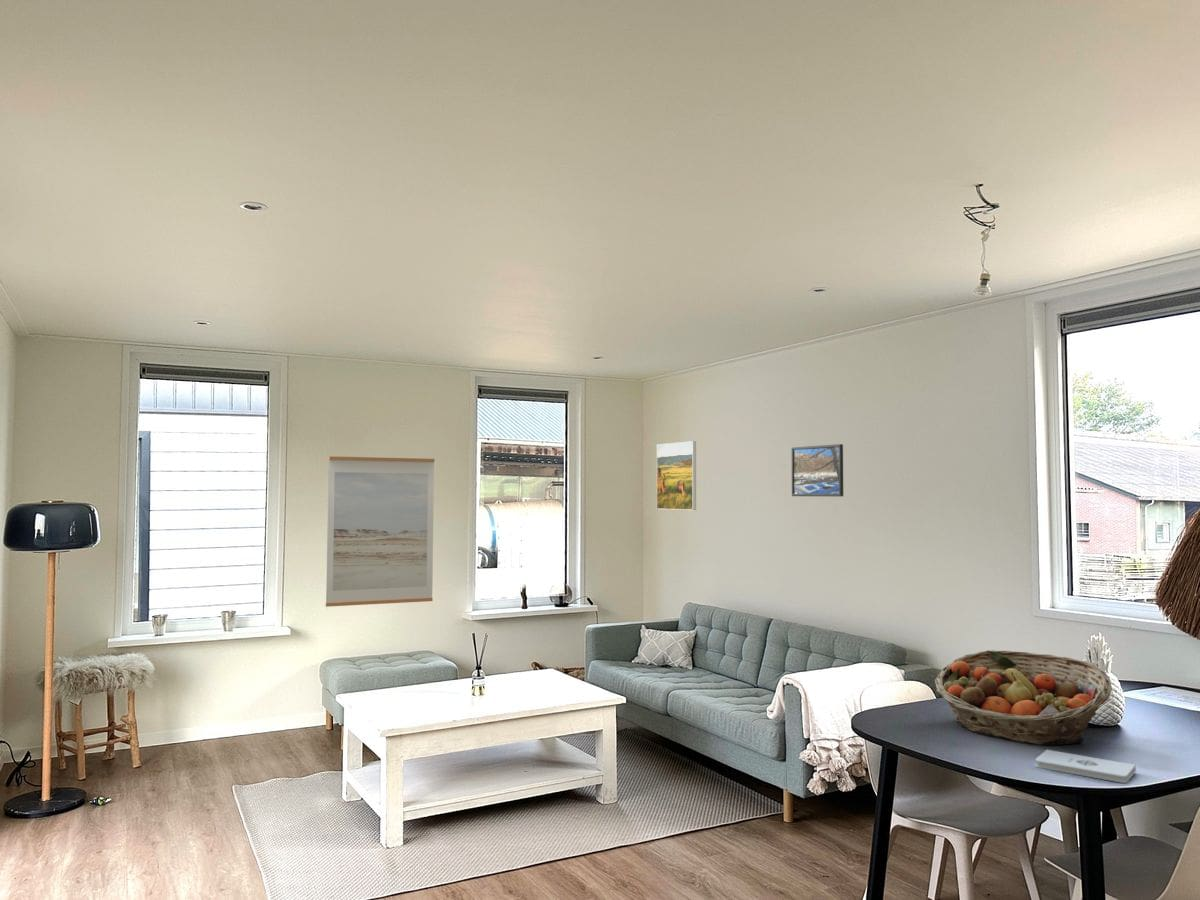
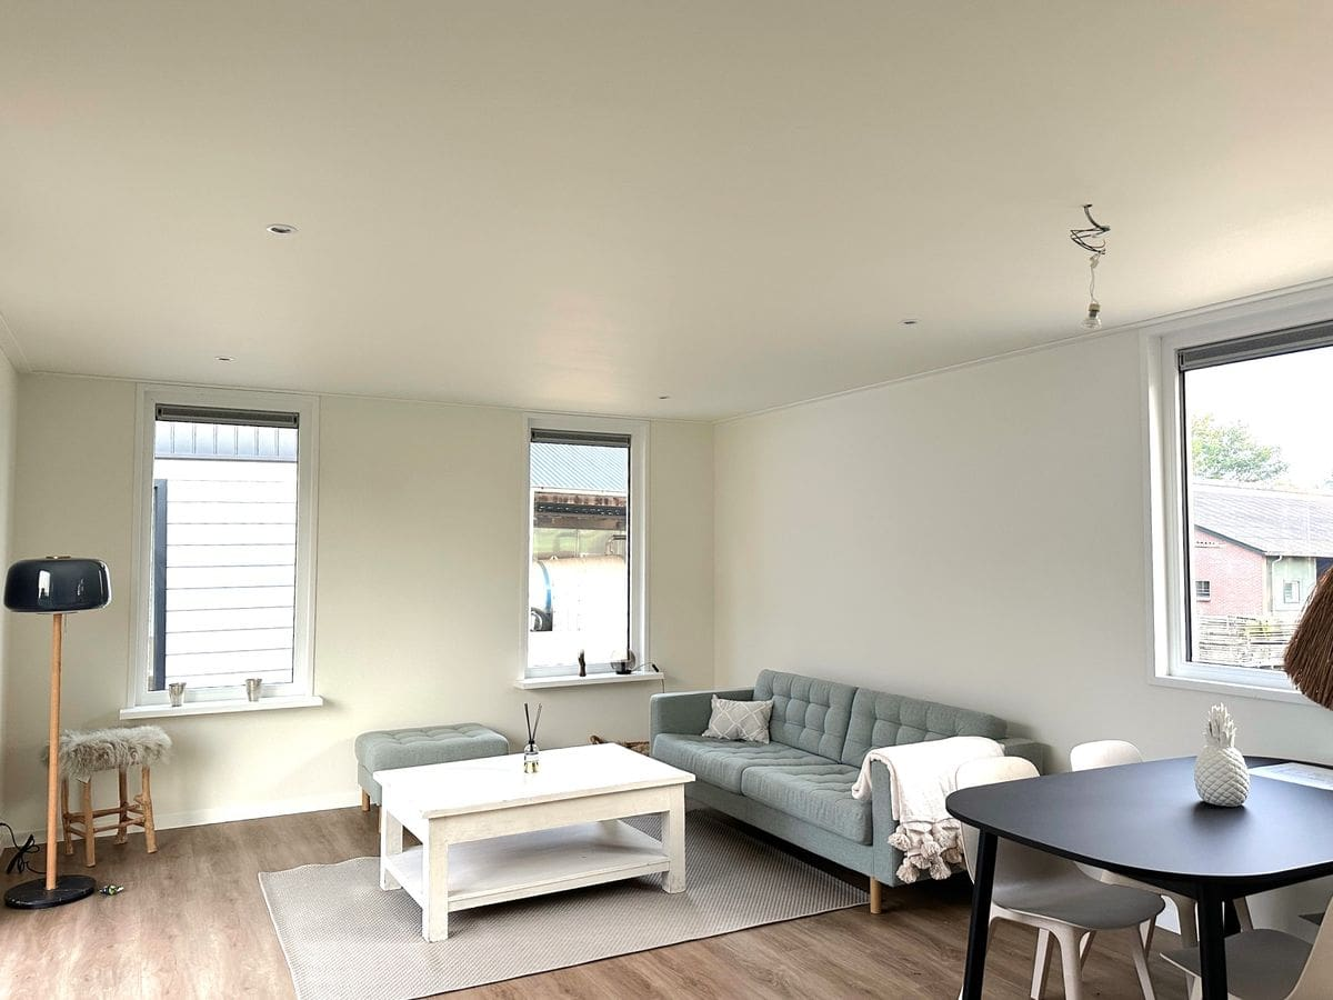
- wall art (381, 530)
- fruit basket (1019, 695)
- notepad (1084, 765)
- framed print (675, 476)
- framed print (816, 471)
